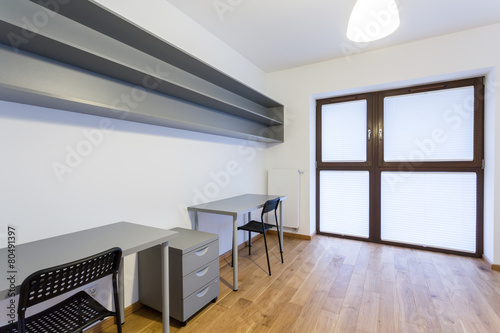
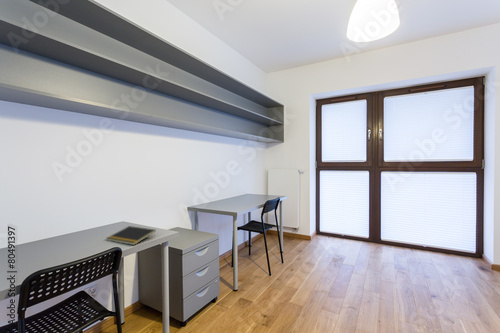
+ notepad (131, 234)
